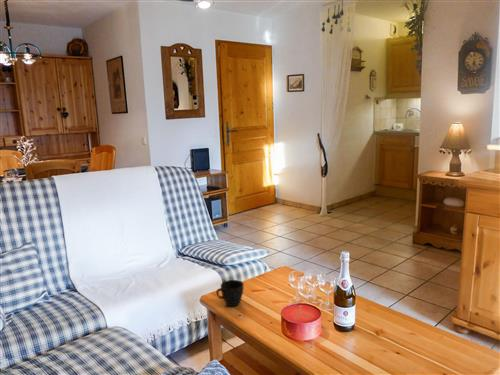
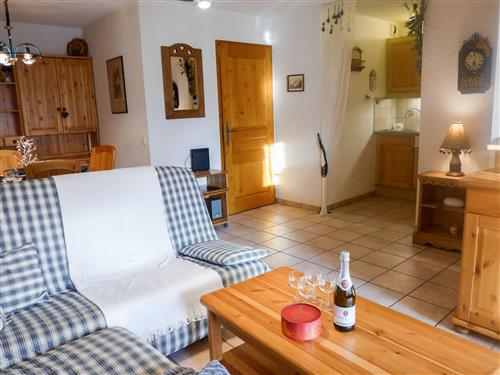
- cup (231, 293)
